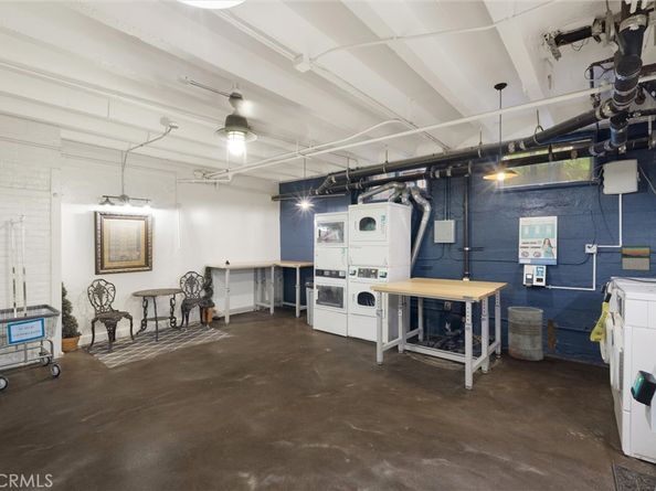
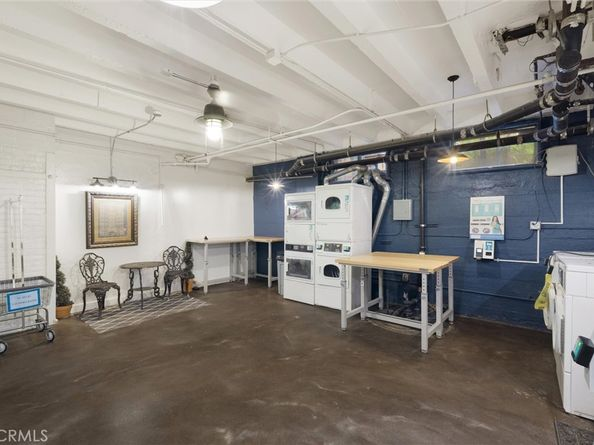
- trash can (531, 333)
- calendar (635, 257)
